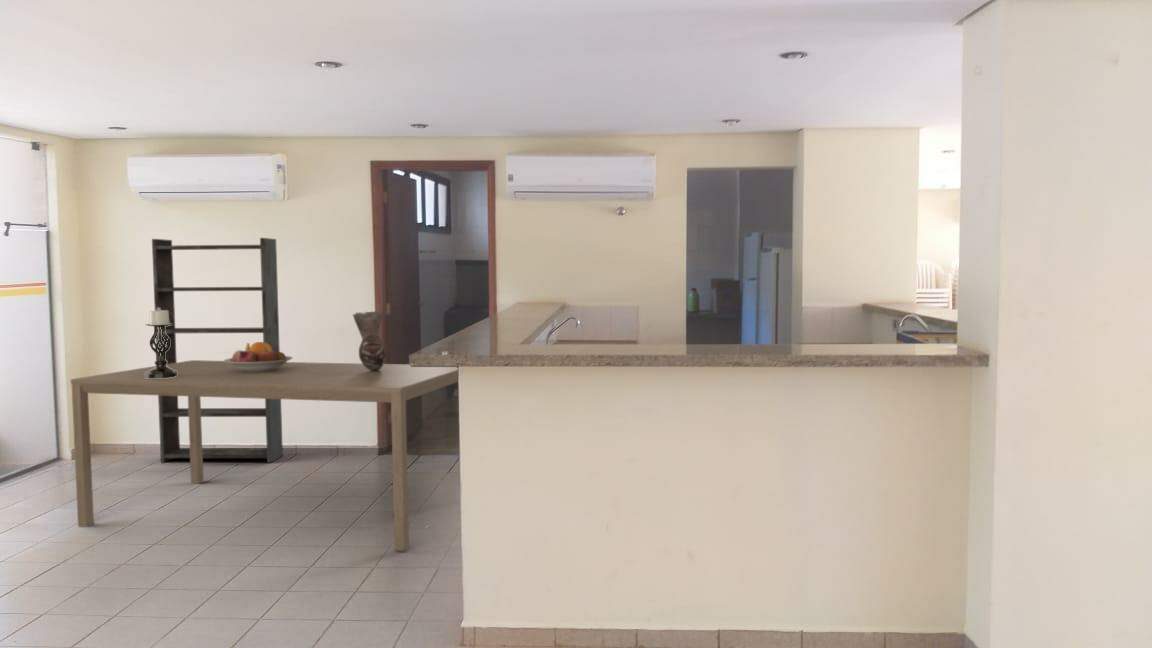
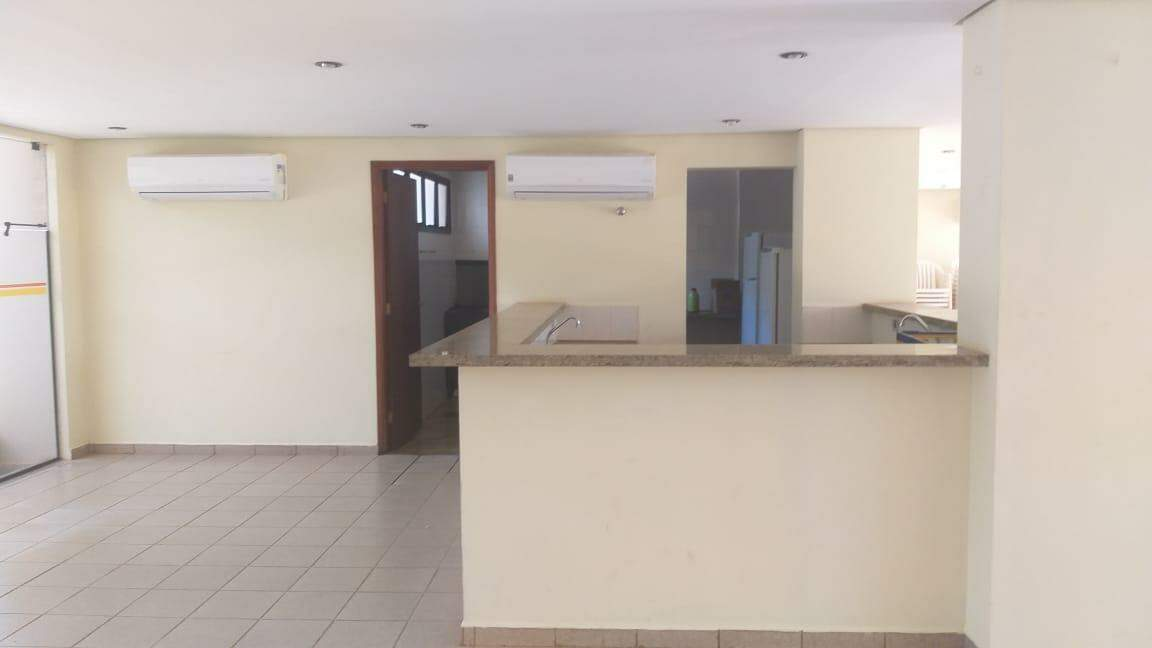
- dining table (290, 399)
- fruit bowl (258, 355)
- bookshelf (218, 332)
- vase (372, 341)
- candle holder (160, 342)
